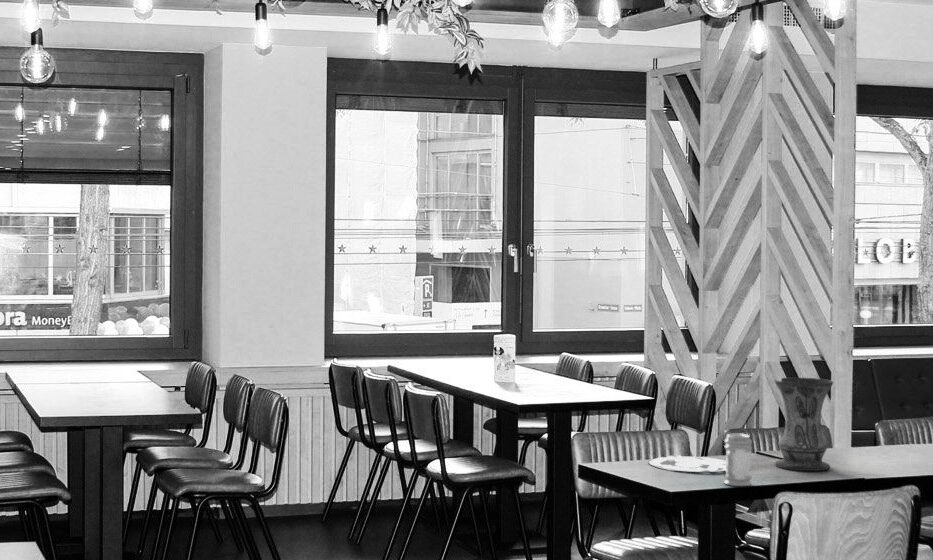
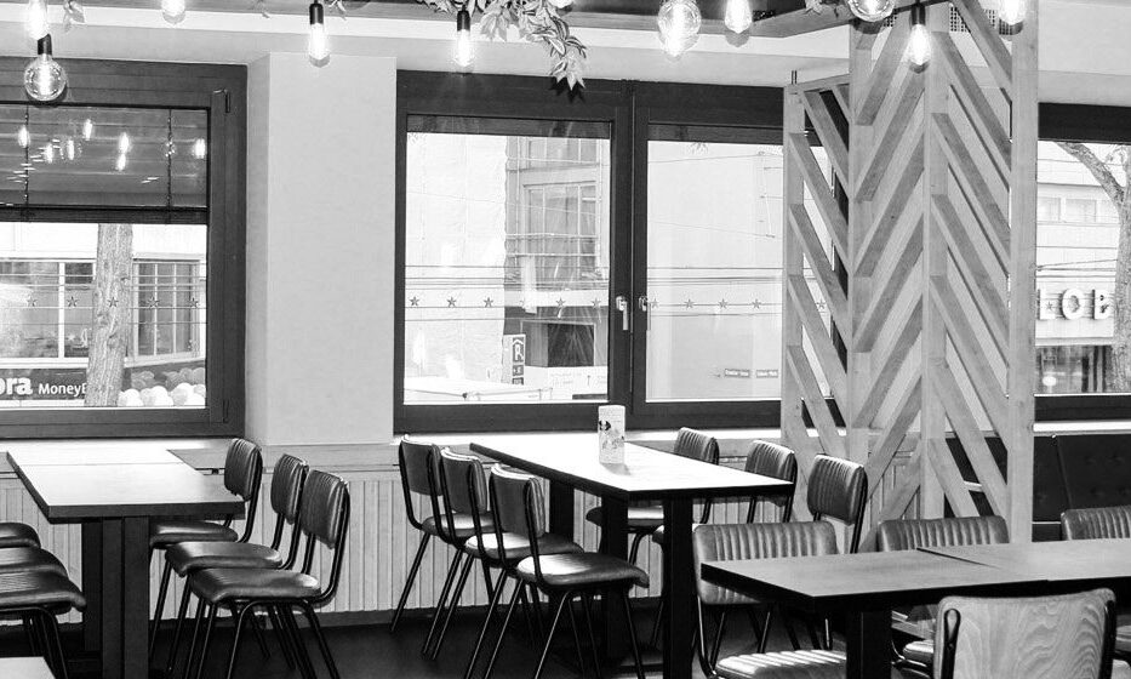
- vase (803, 423)
- jar (737, 458)
- plate (692, 460)
